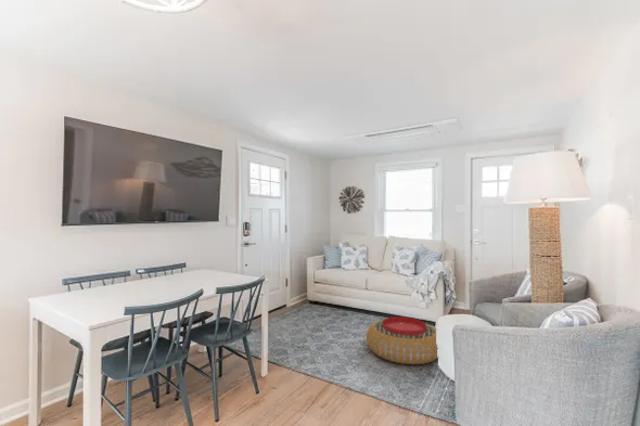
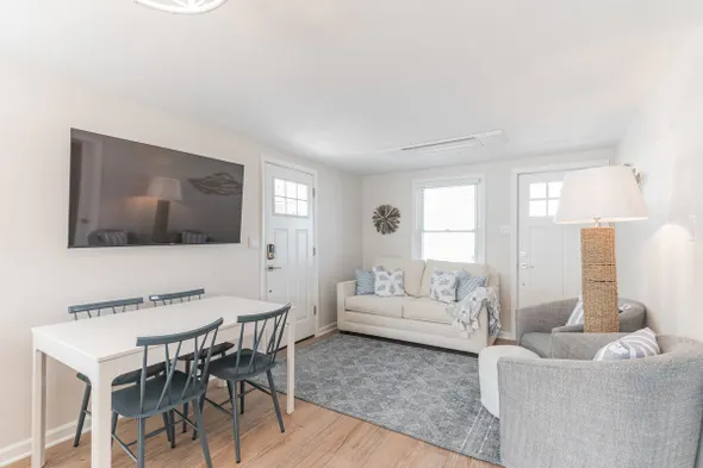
- pouf (404, 337)
